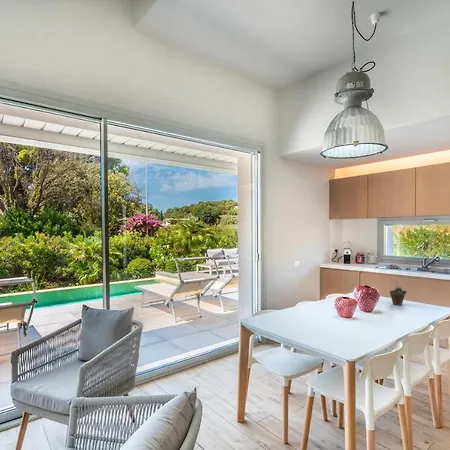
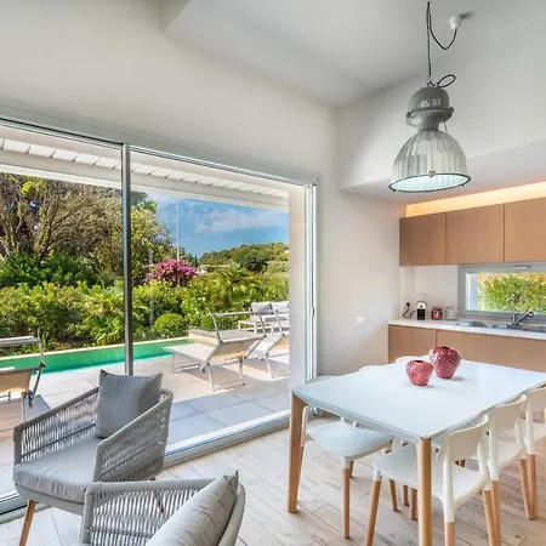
- succulent plant (397, 292)
